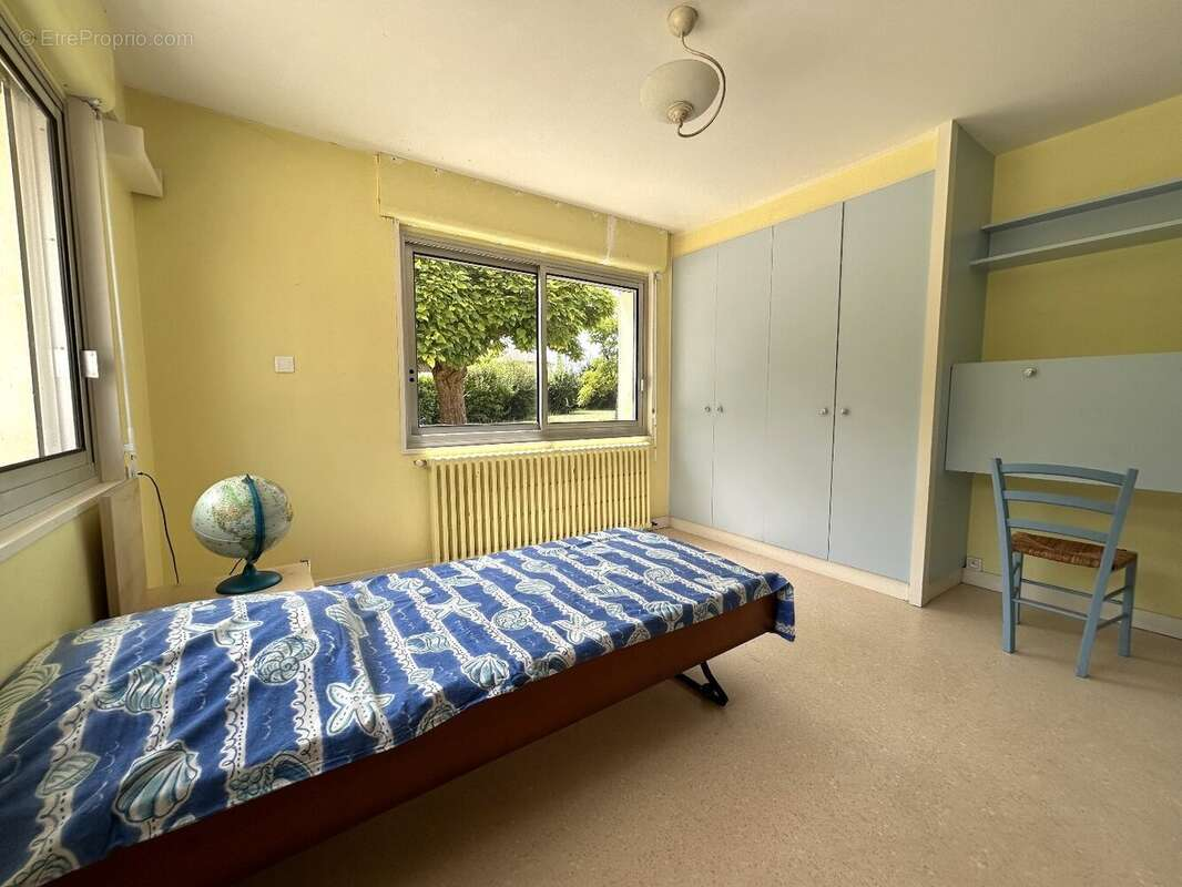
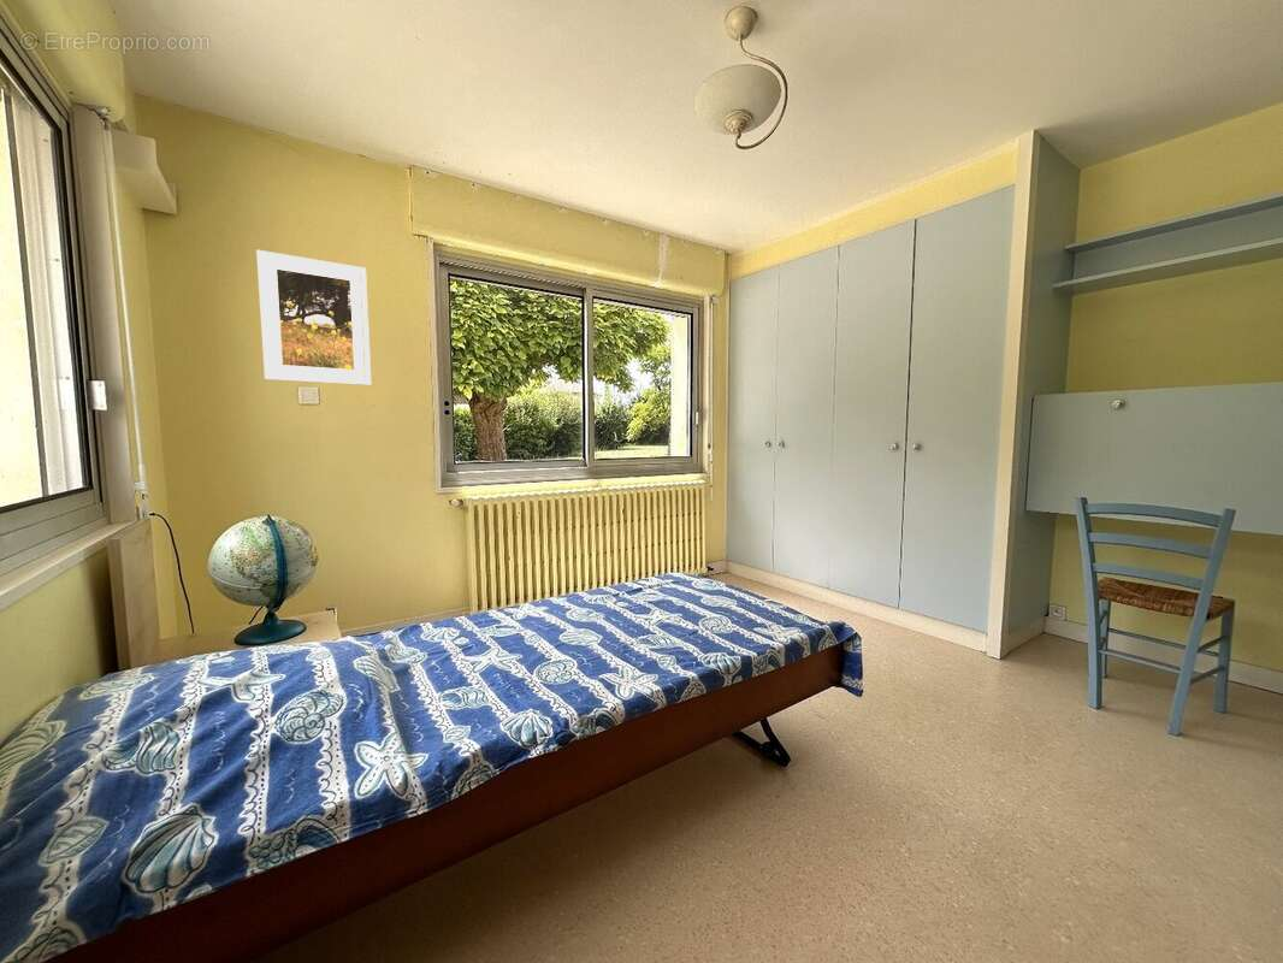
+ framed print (317, 321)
